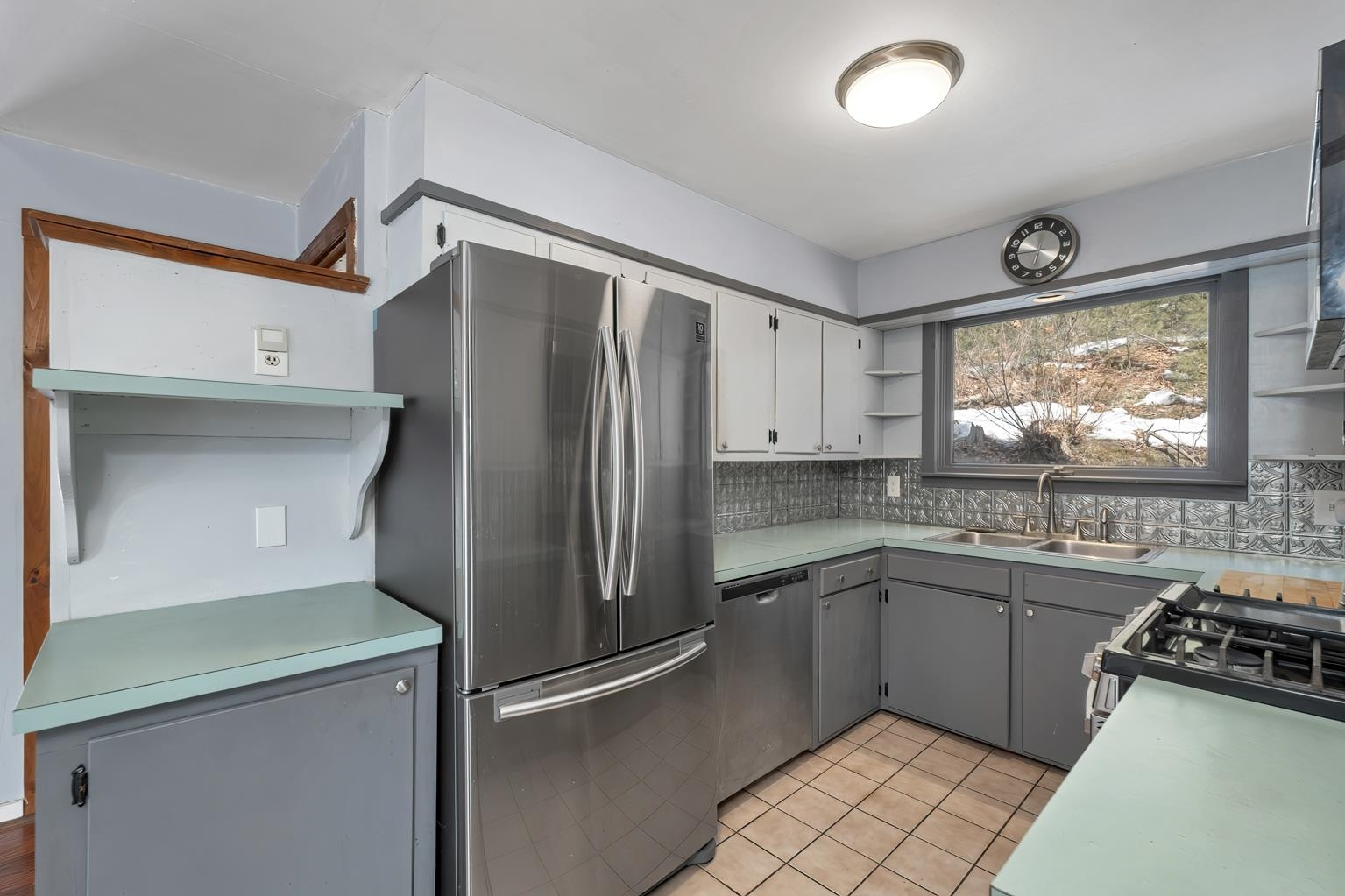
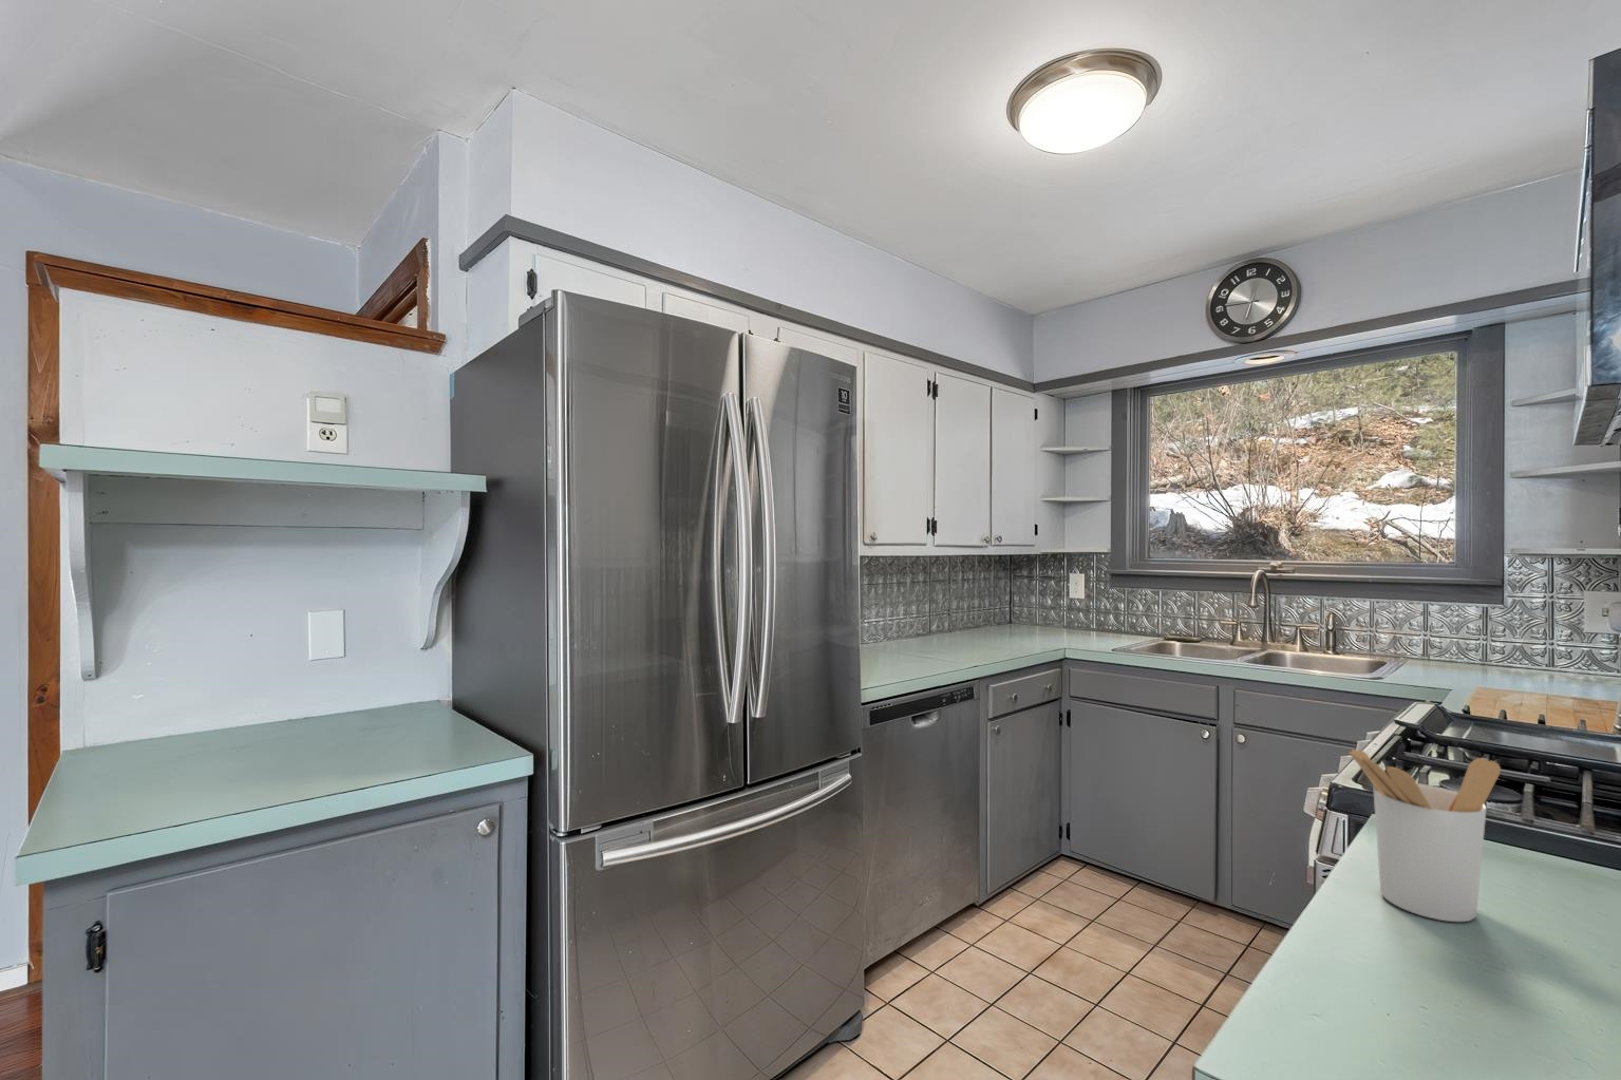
+ utensil holder (1412, 827)
